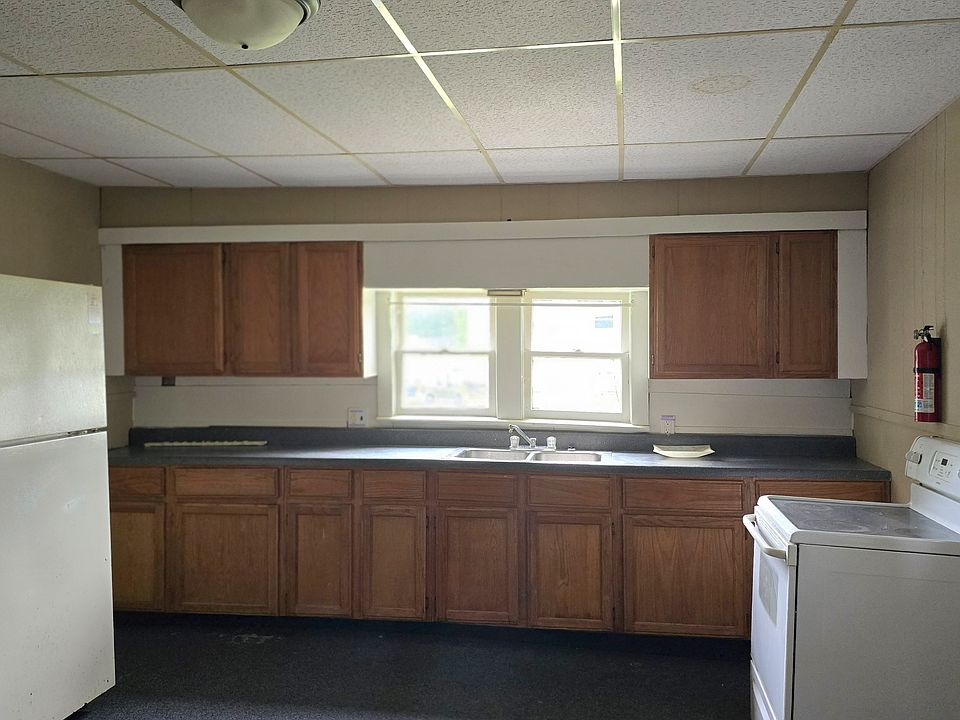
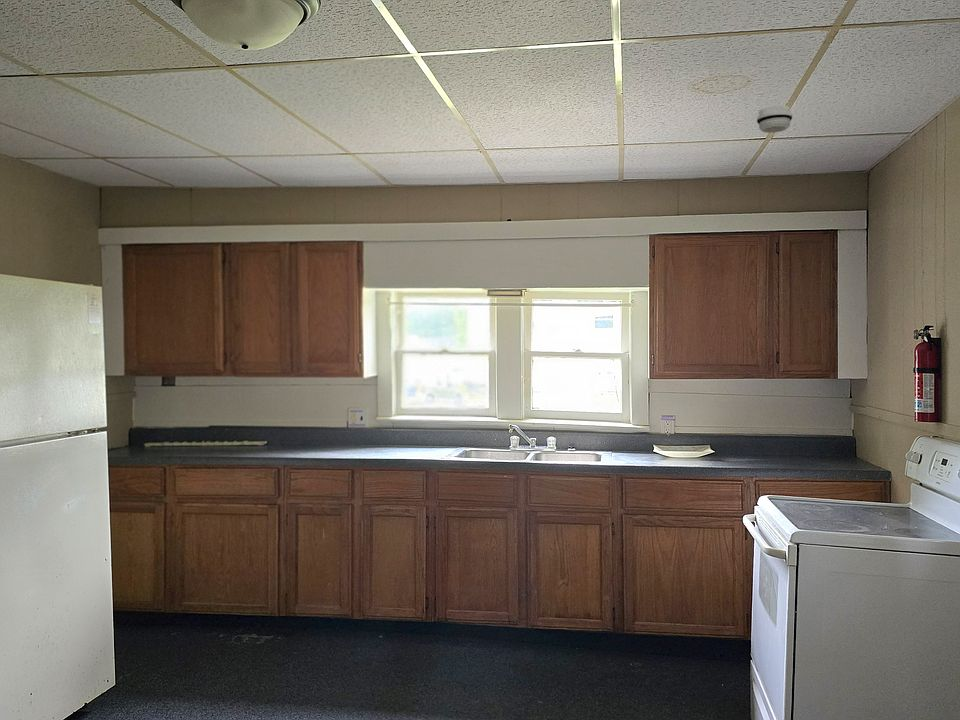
+ smoke detector (774, 119)
